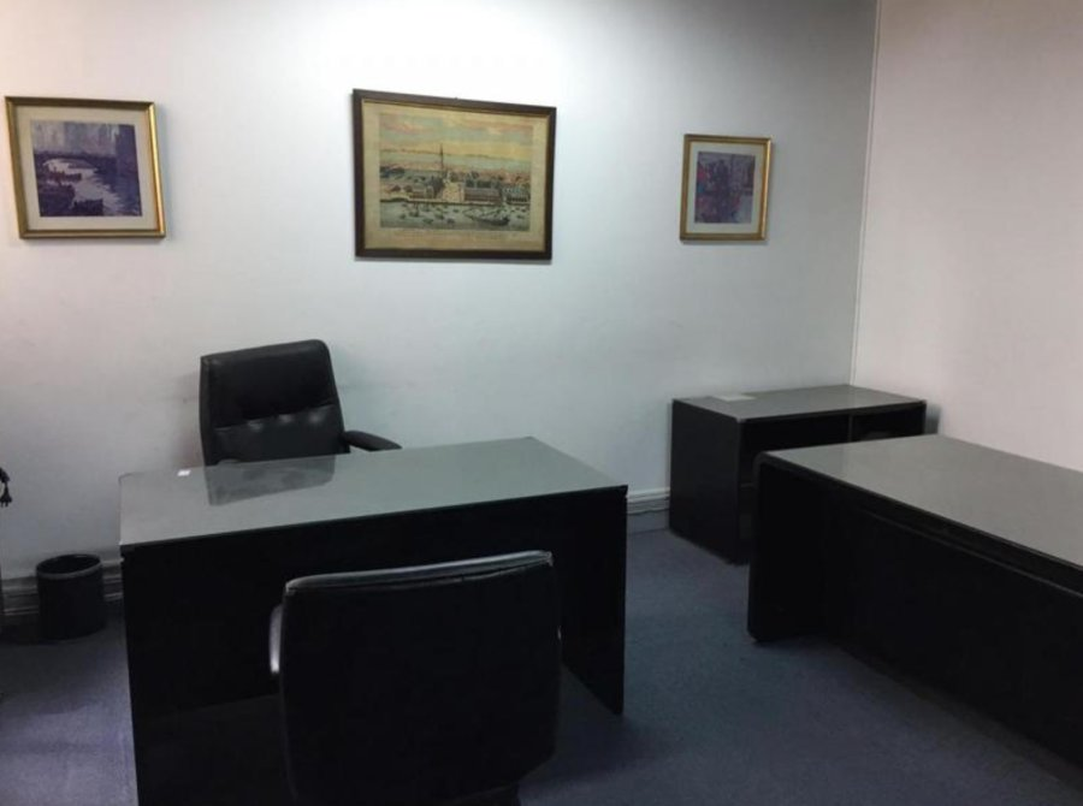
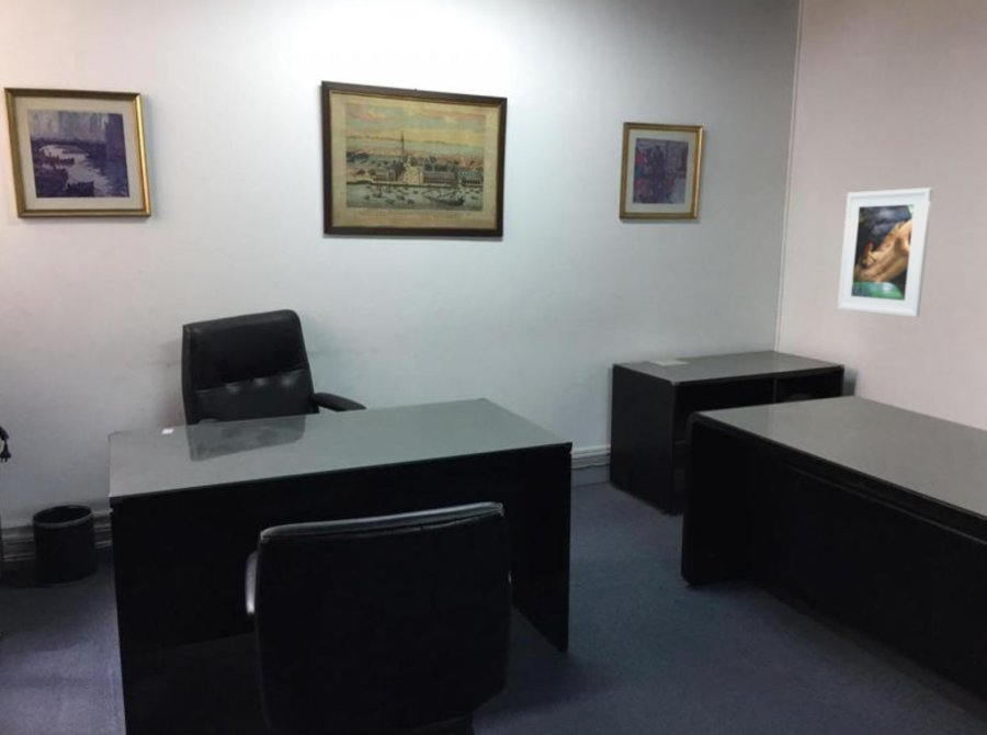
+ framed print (882, 252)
